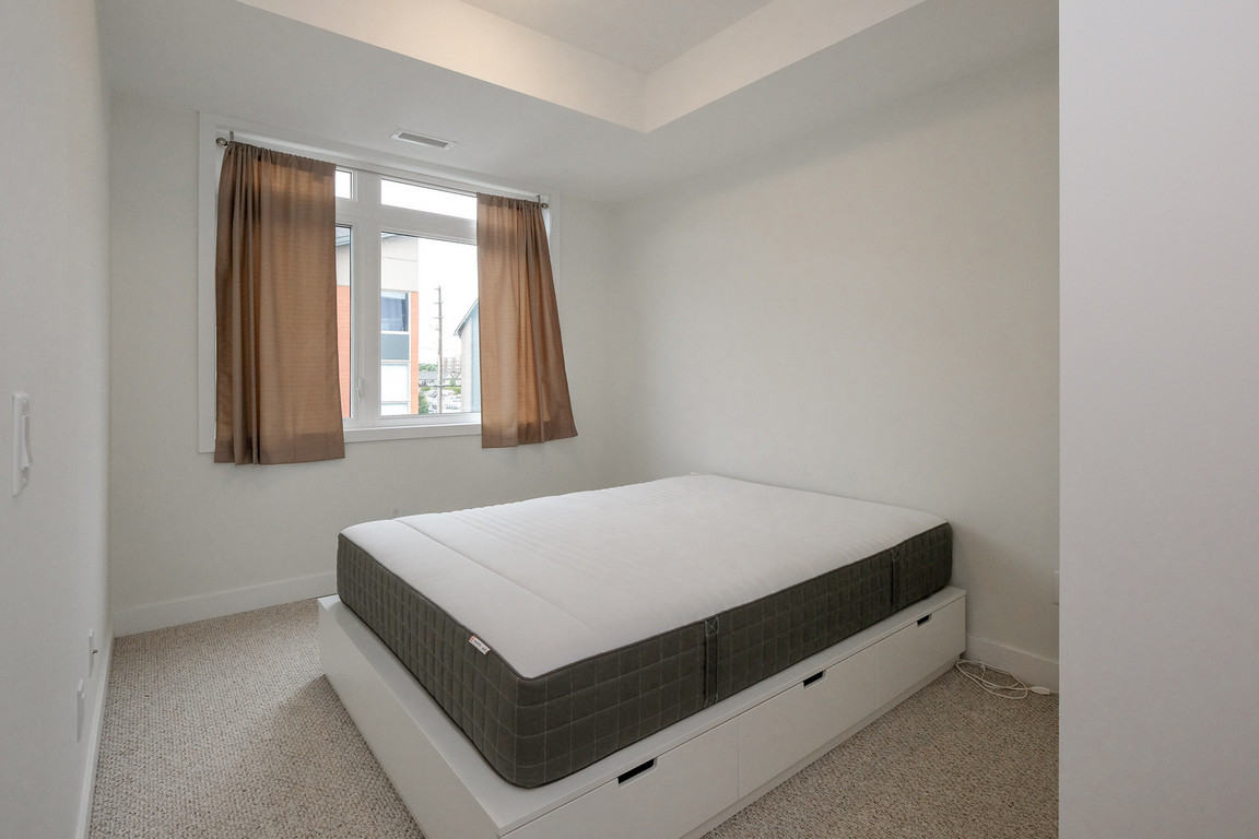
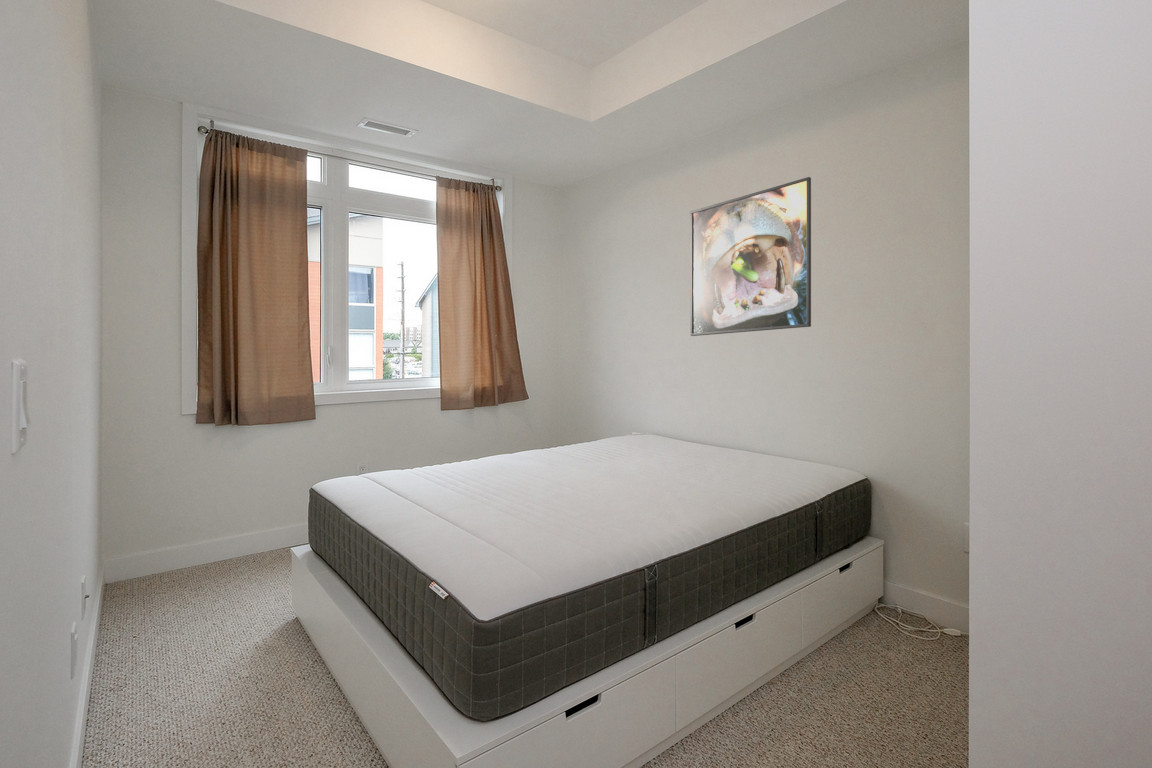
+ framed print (745, 263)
